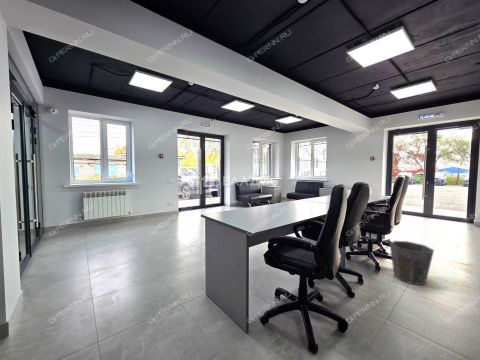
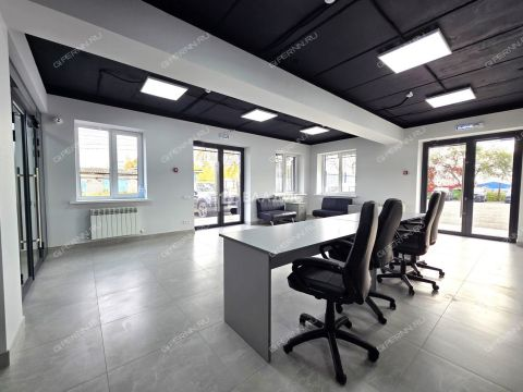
- waste bin (410, 262)
